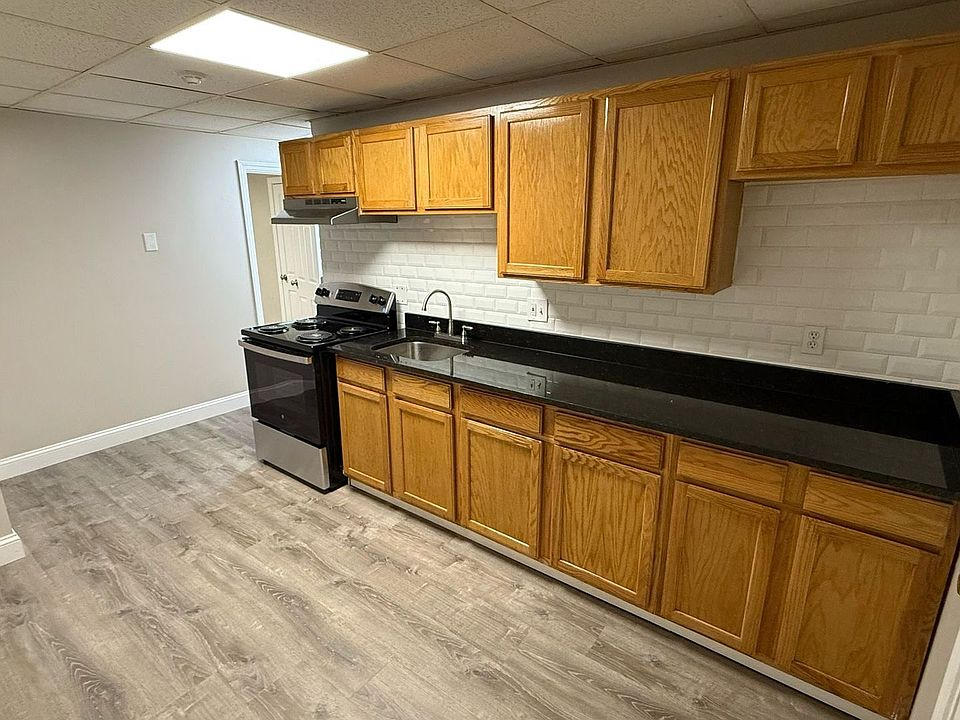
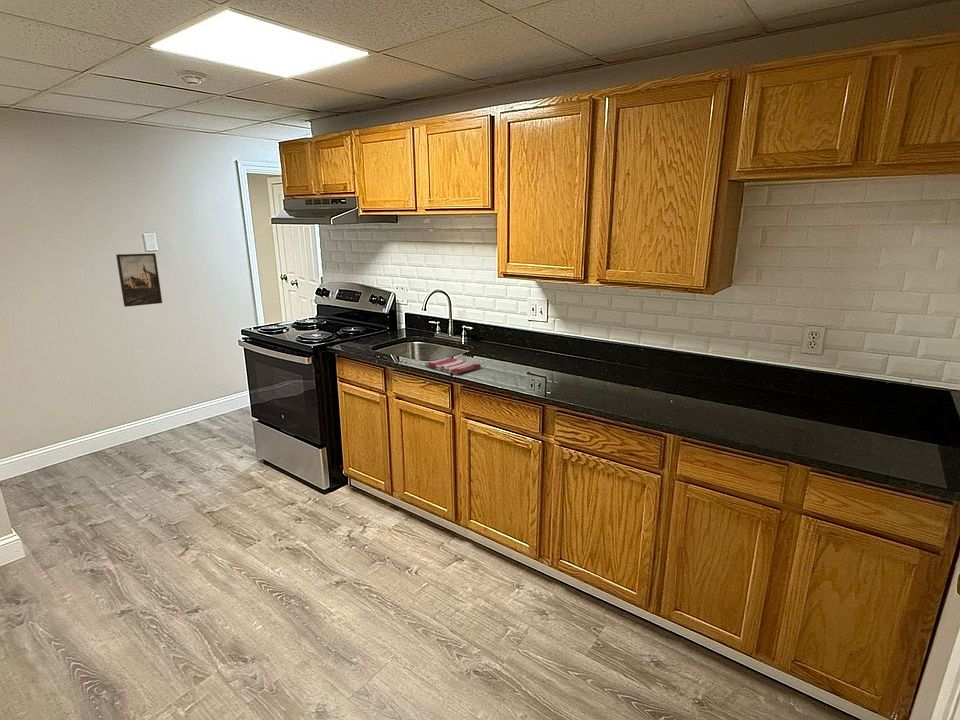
+ dish towel (452, 364)
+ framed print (139, 279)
